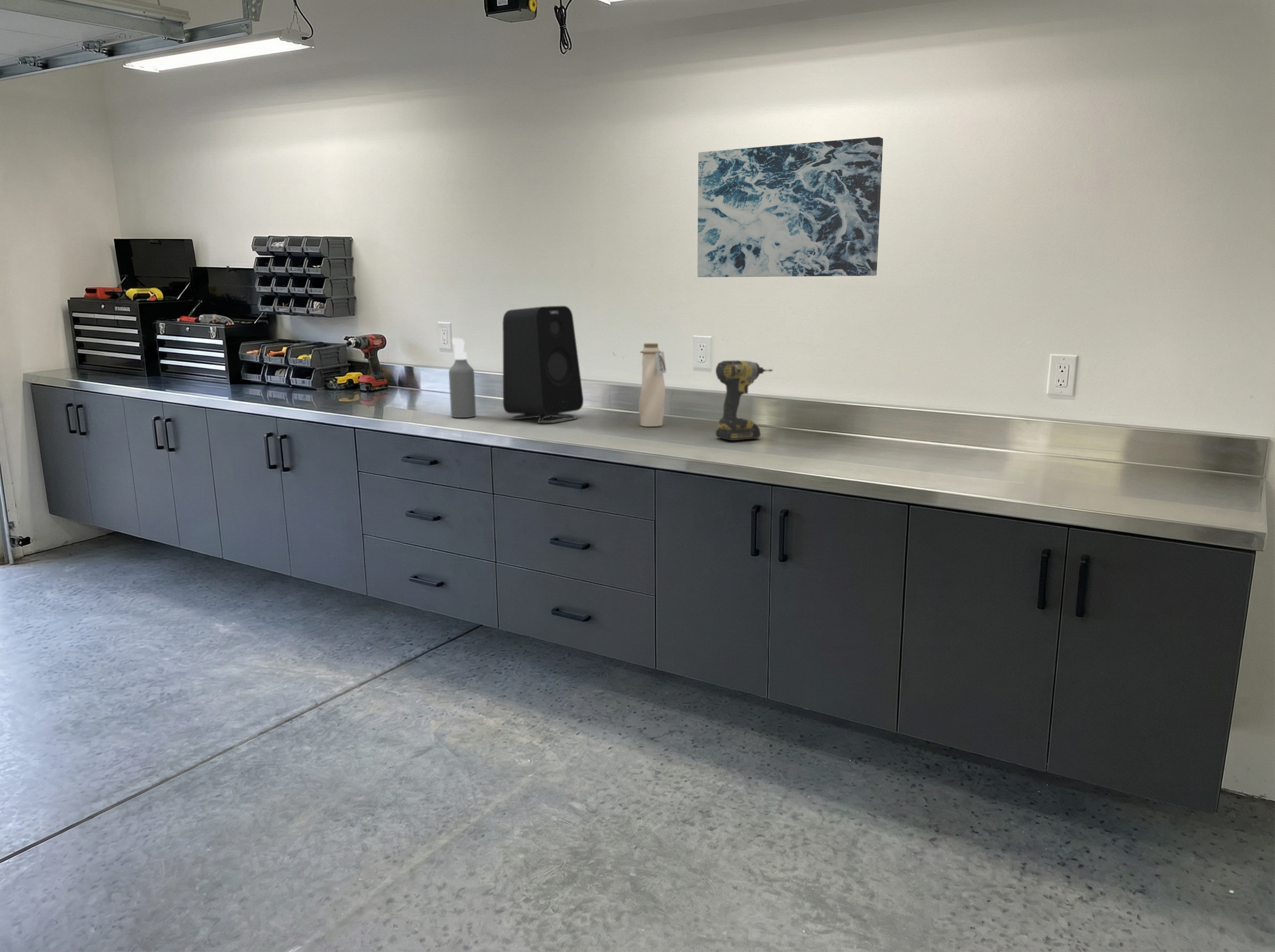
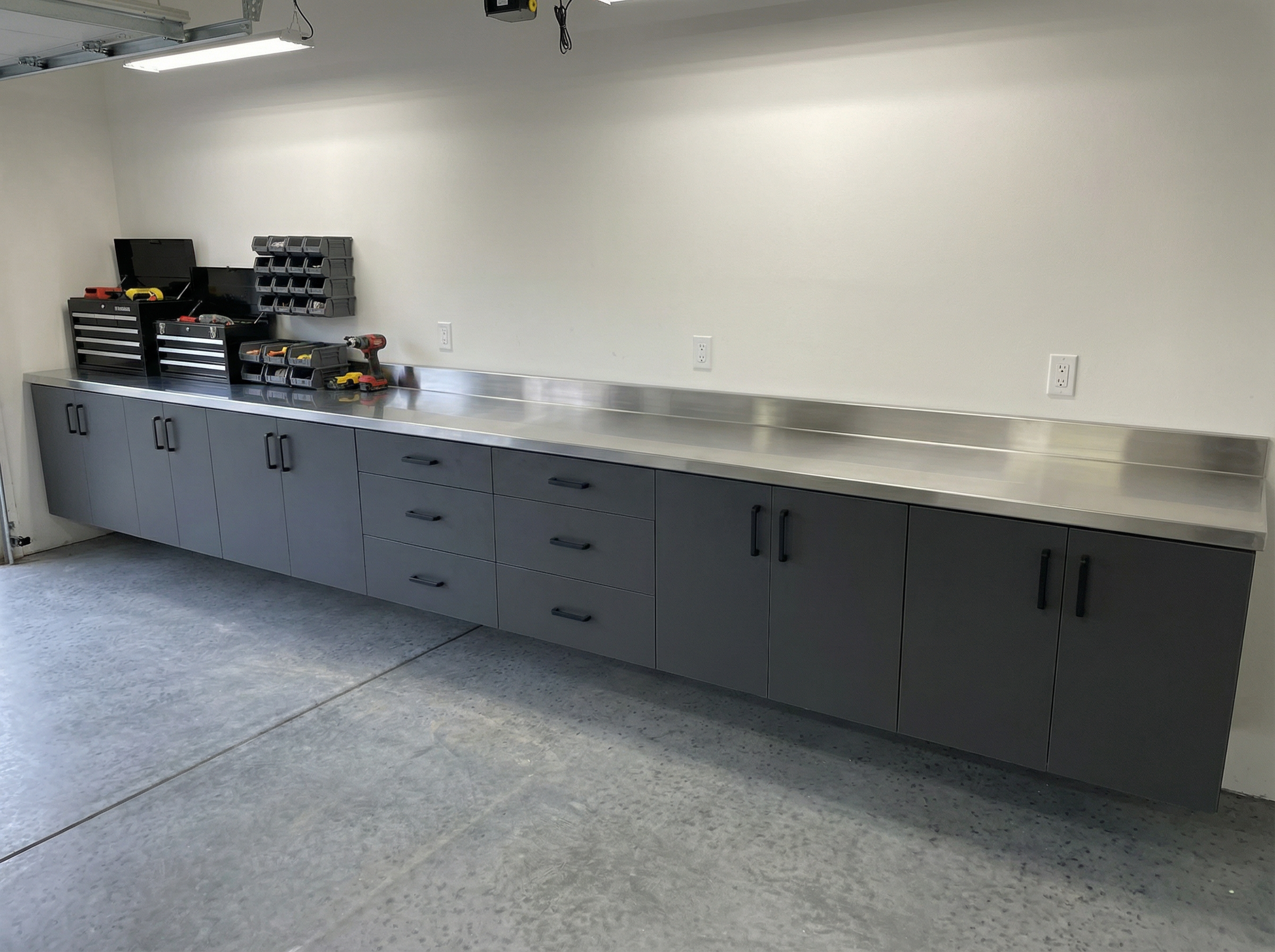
- wall art (785, 212)
- water bottle (653, 385)
- power drill (744, 394)
- speaker (542, 362)
- spray bottle (461, 377)
